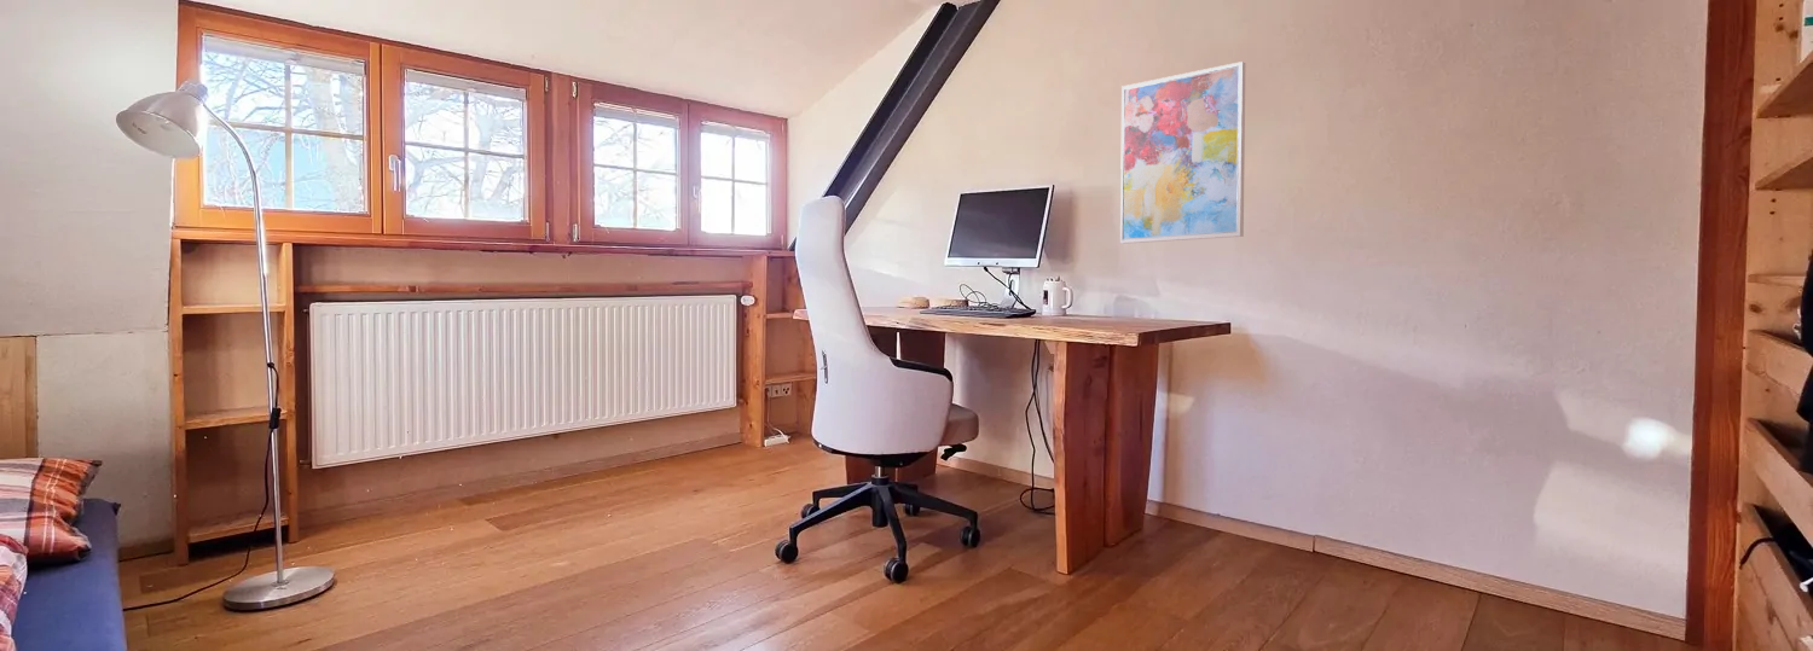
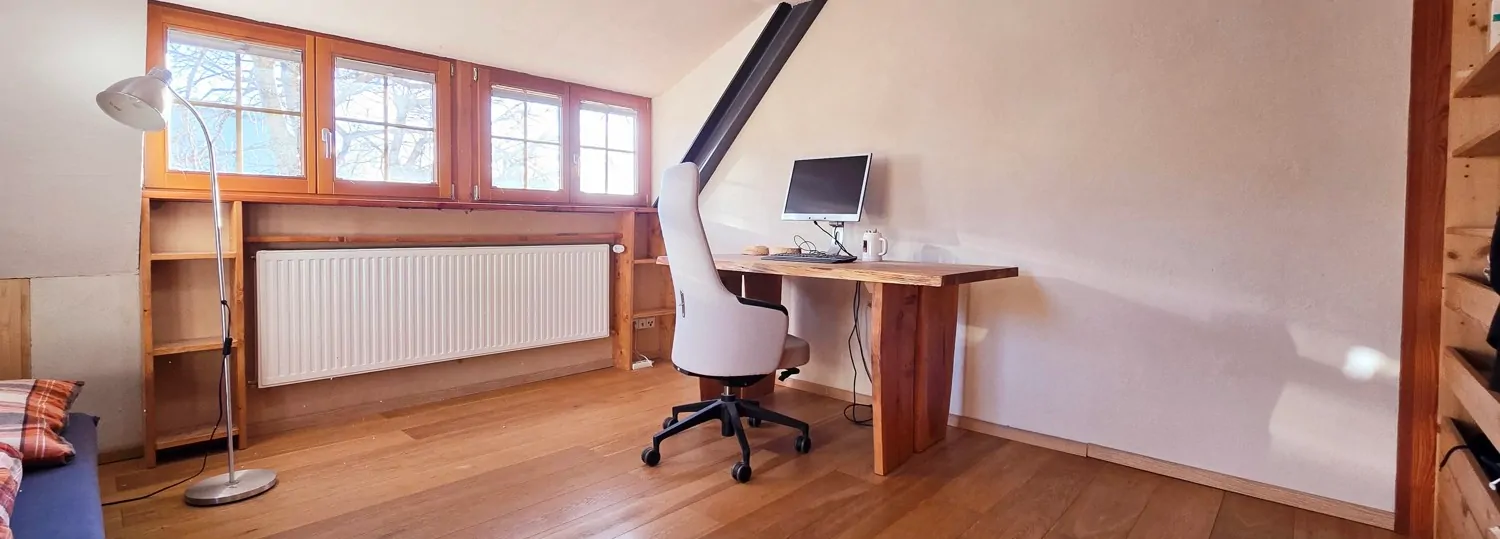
- wall art (1178, 157)
